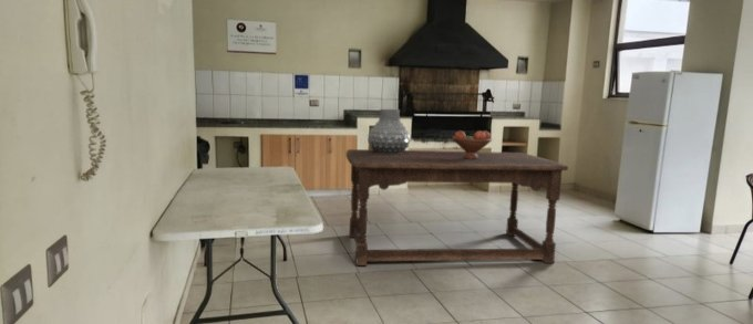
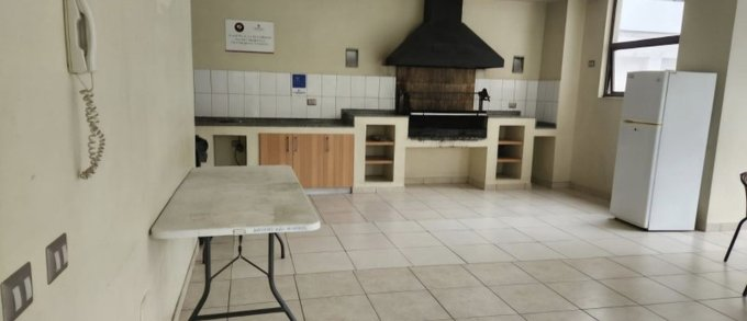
- fruit bowl (471, 144)
- dining table (446, 181)
- vase (389, 130)
